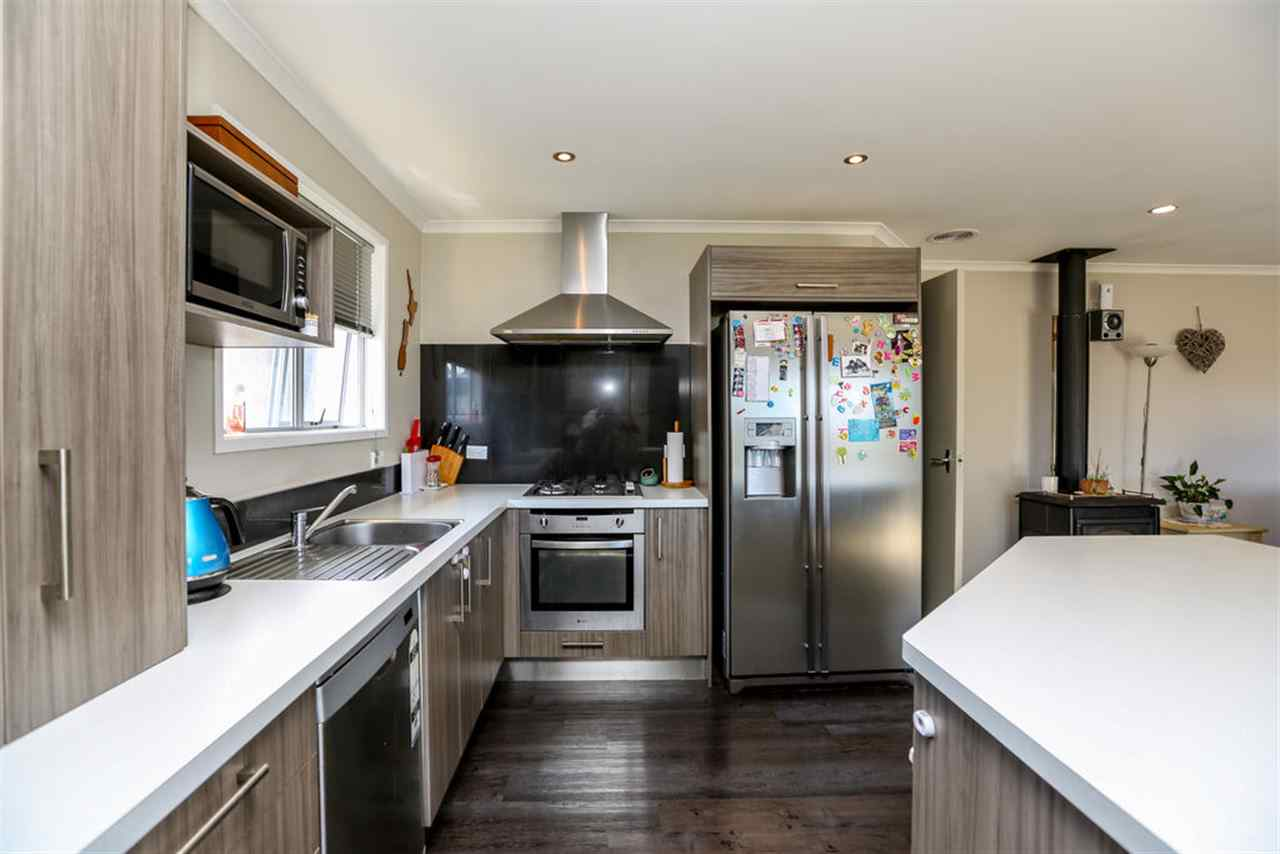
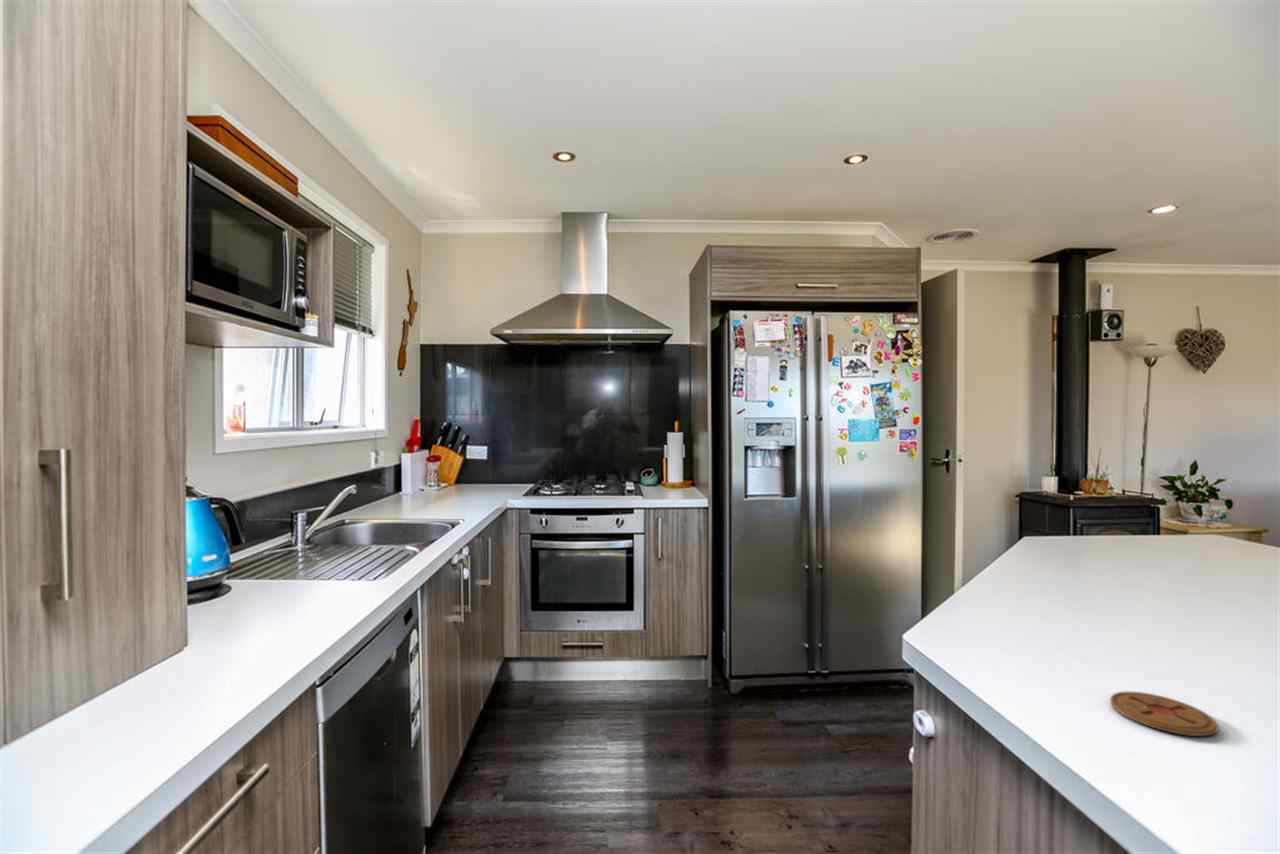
+ coaster (1161, 712)
